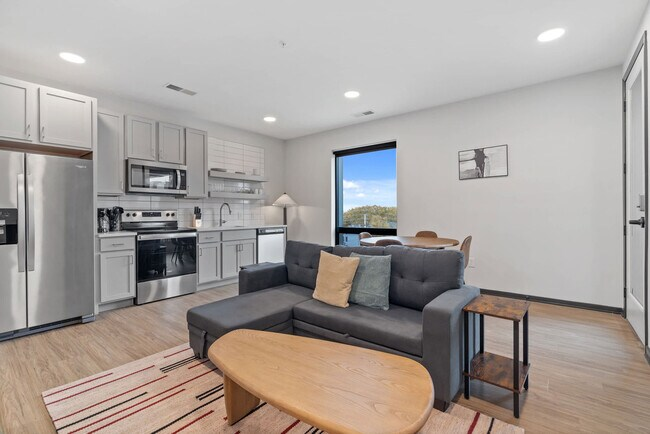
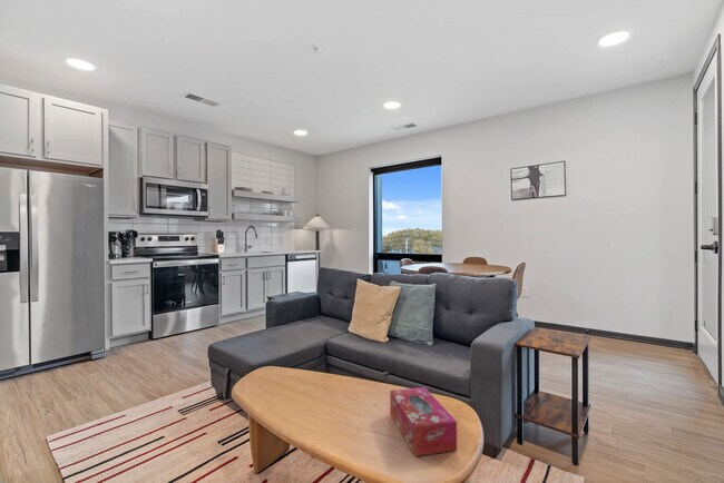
+ tissue box (420, 417)
